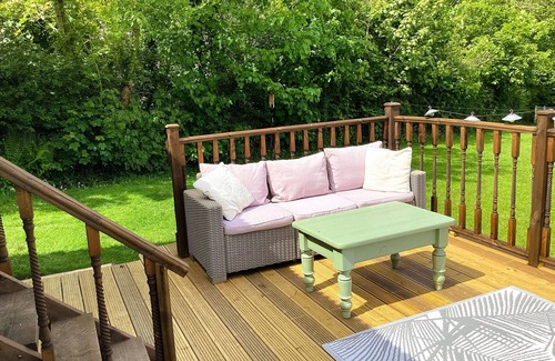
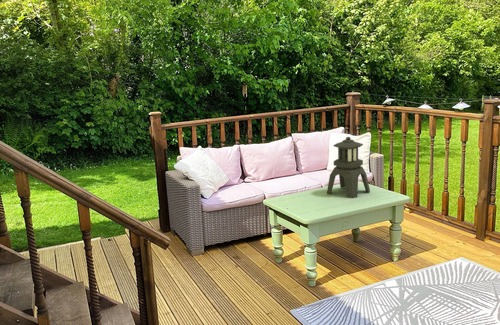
+ lantern (348, 164)
